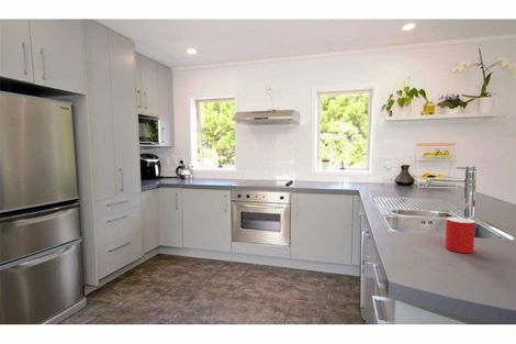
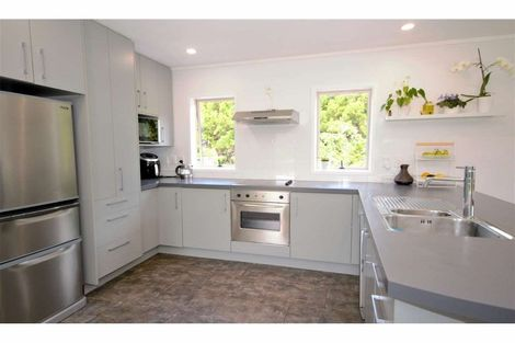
- cup (460, 233)
